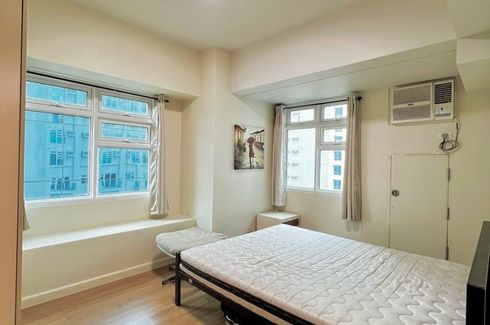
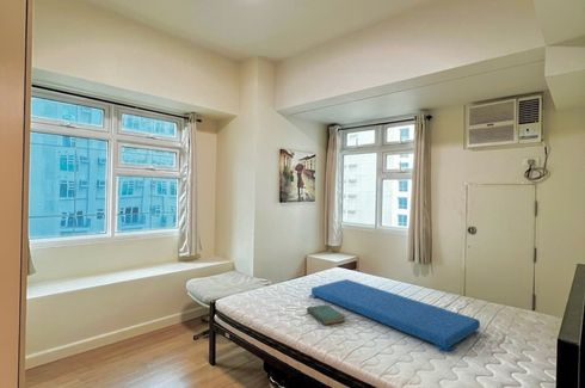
+ book (325, 314)
+ seat cushion (382, 306)
